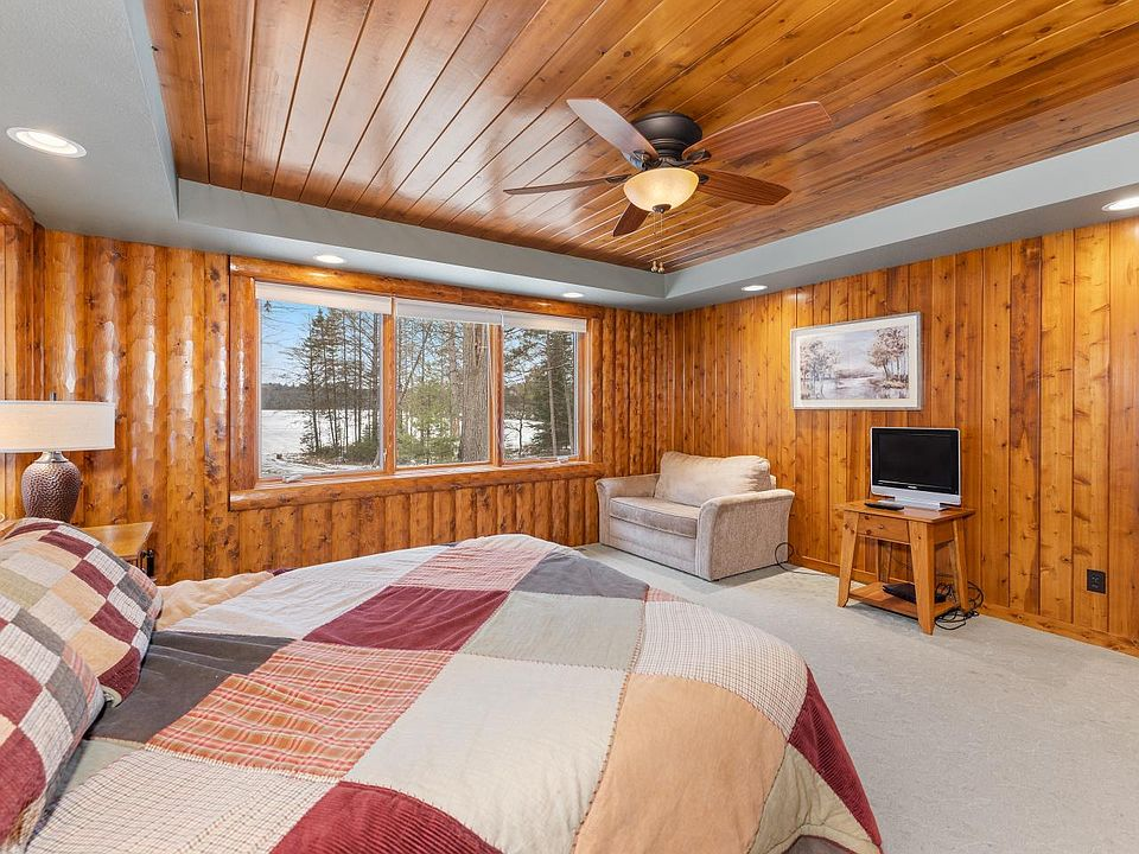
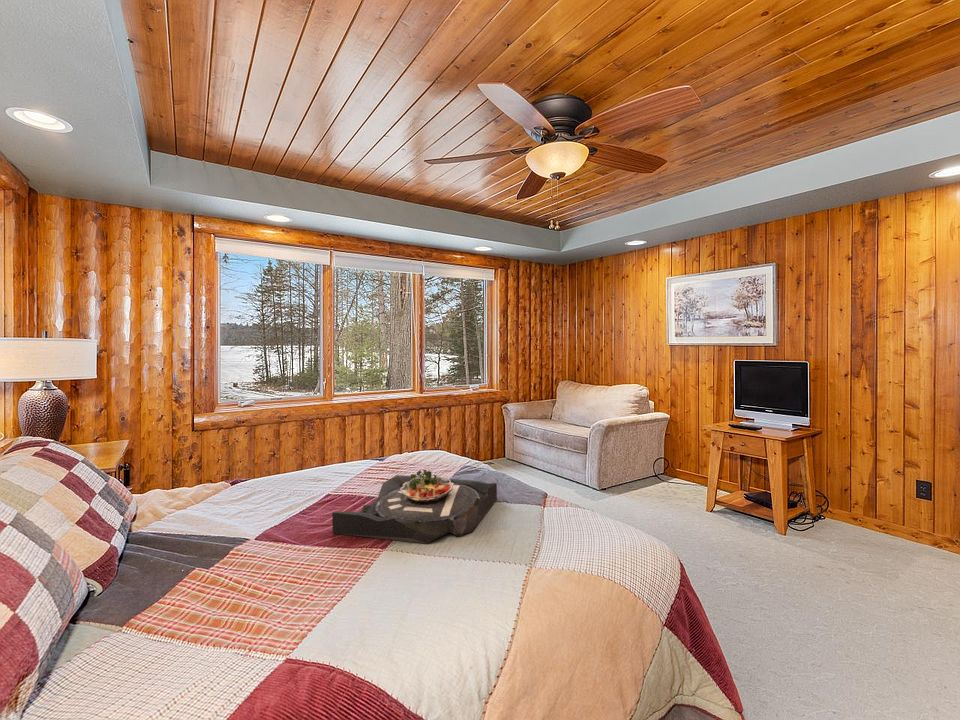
+ serving tray (423, 492)
